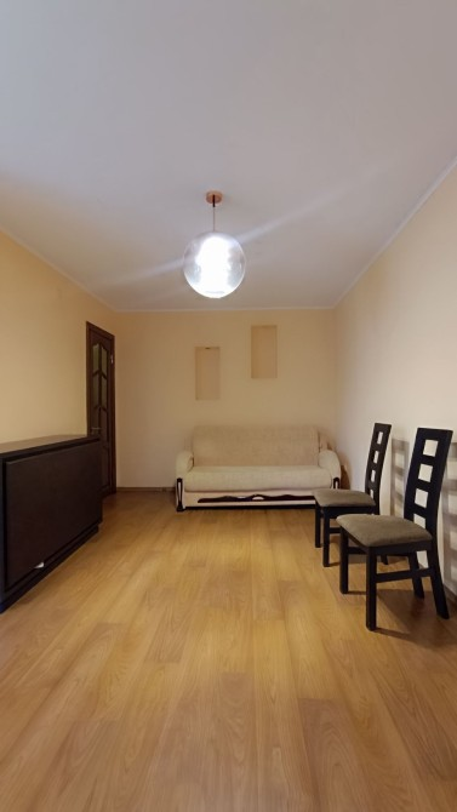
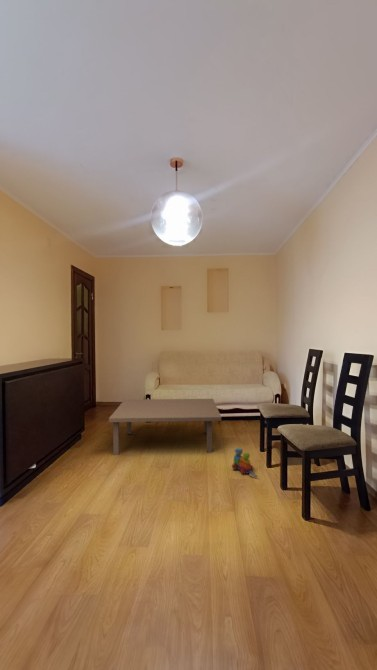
+ toy train (245, 462)
+ coffee table (167, 420)
